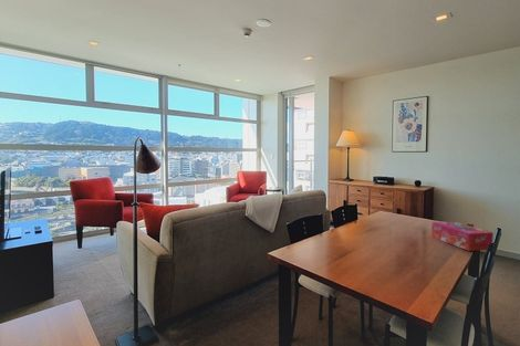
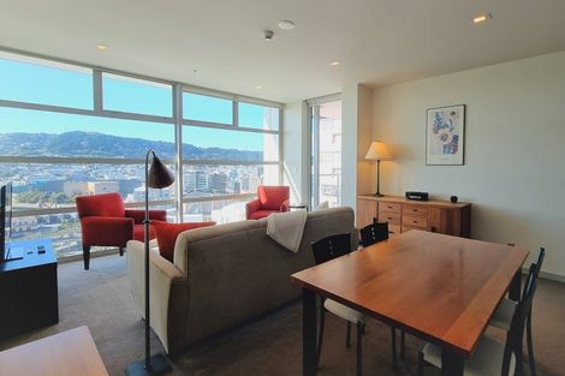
- tissue box (459, 234)
